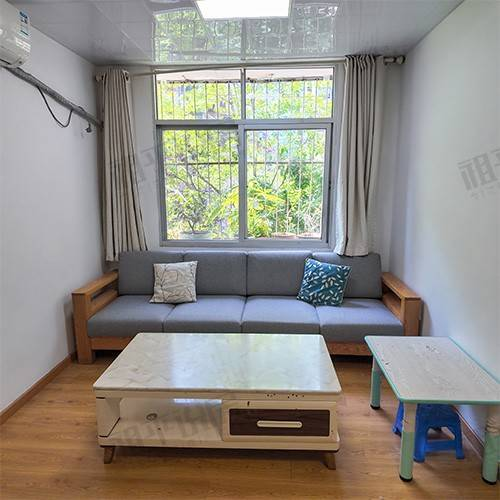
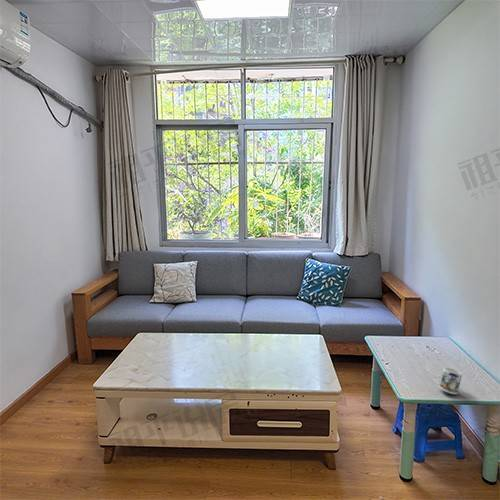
+ mug (448, 379)
